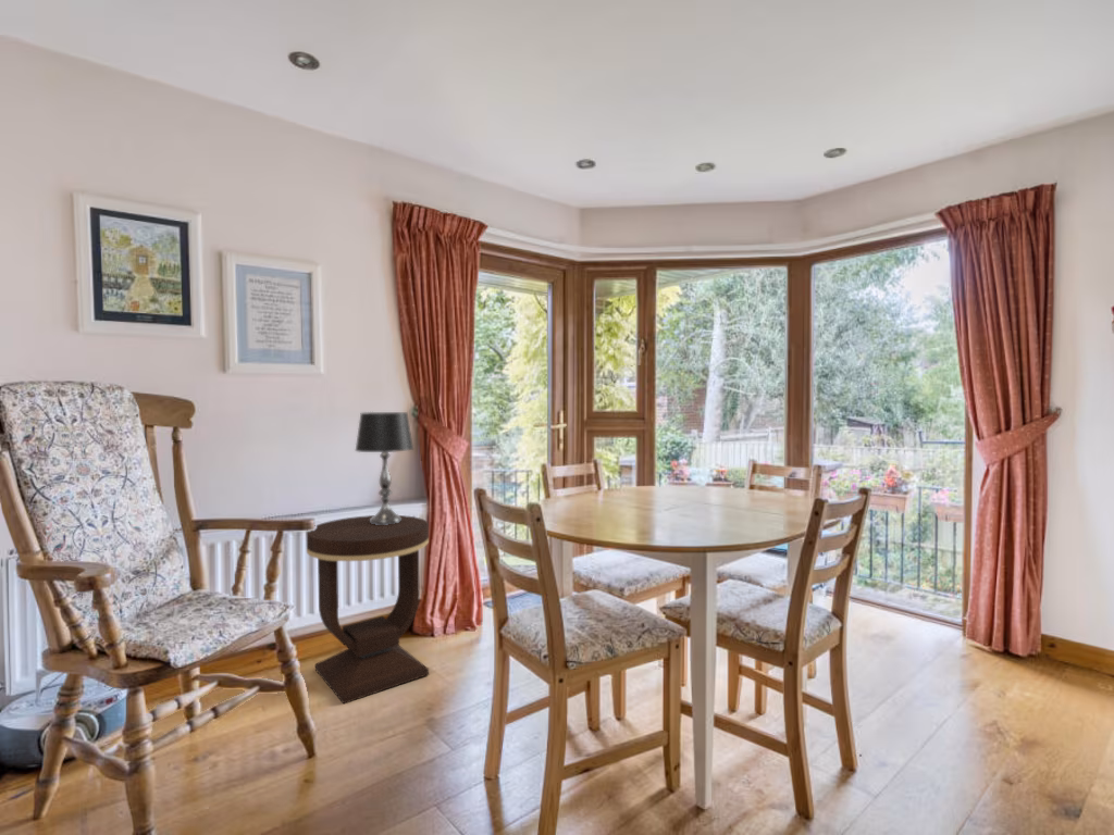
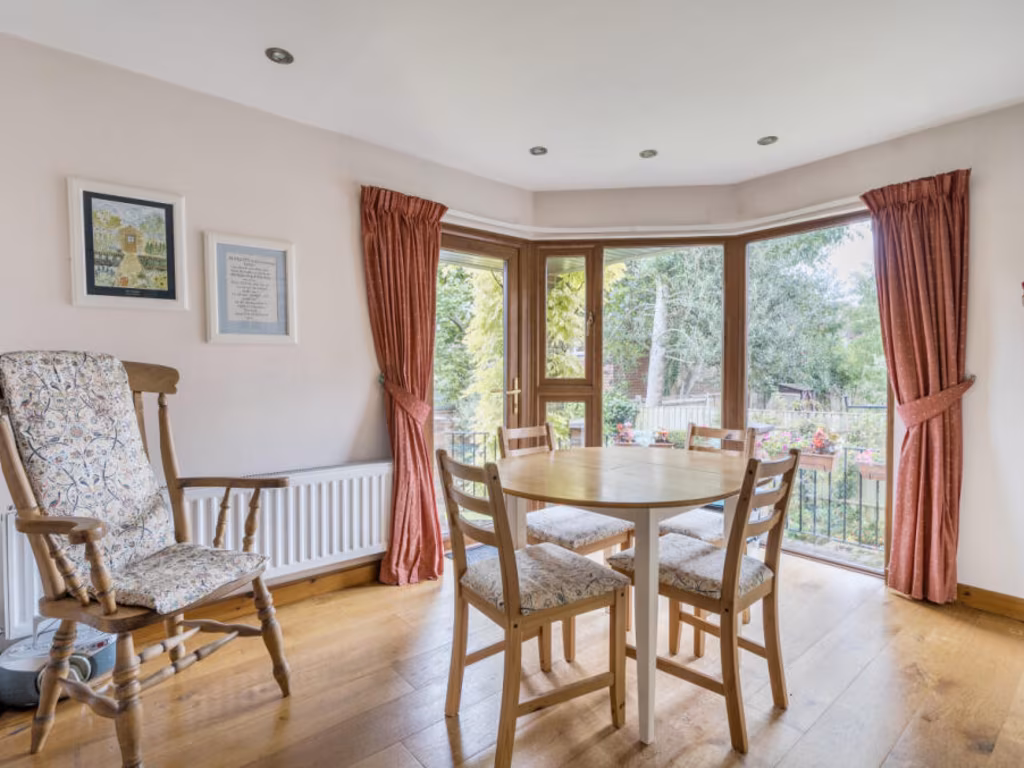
- side table (374, 618)
- table lamp (384, 466)
